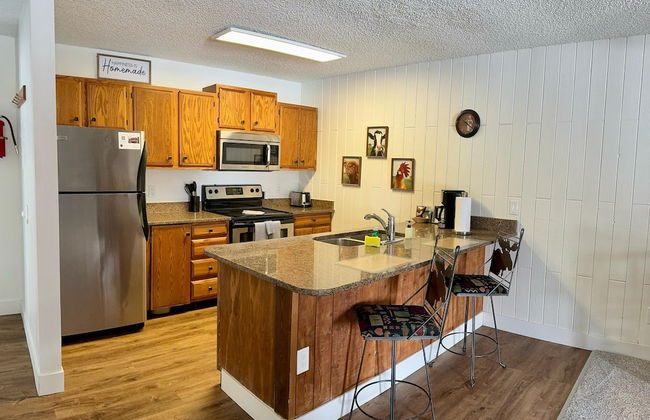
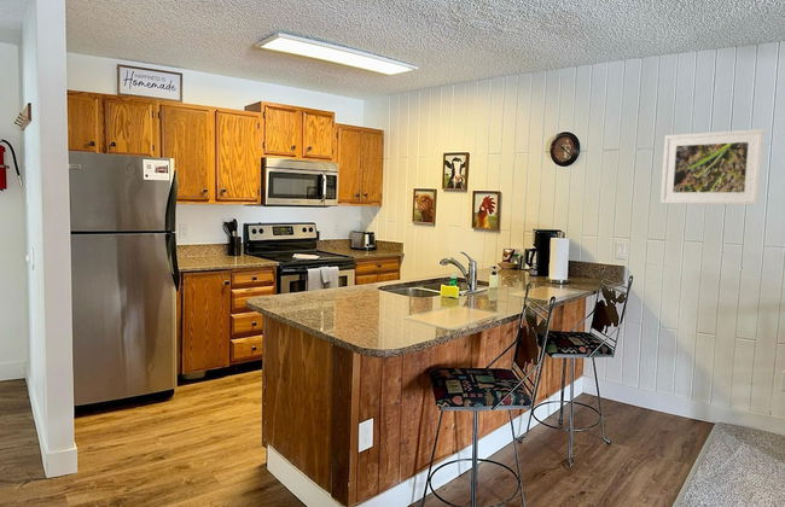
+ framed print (709, 168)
